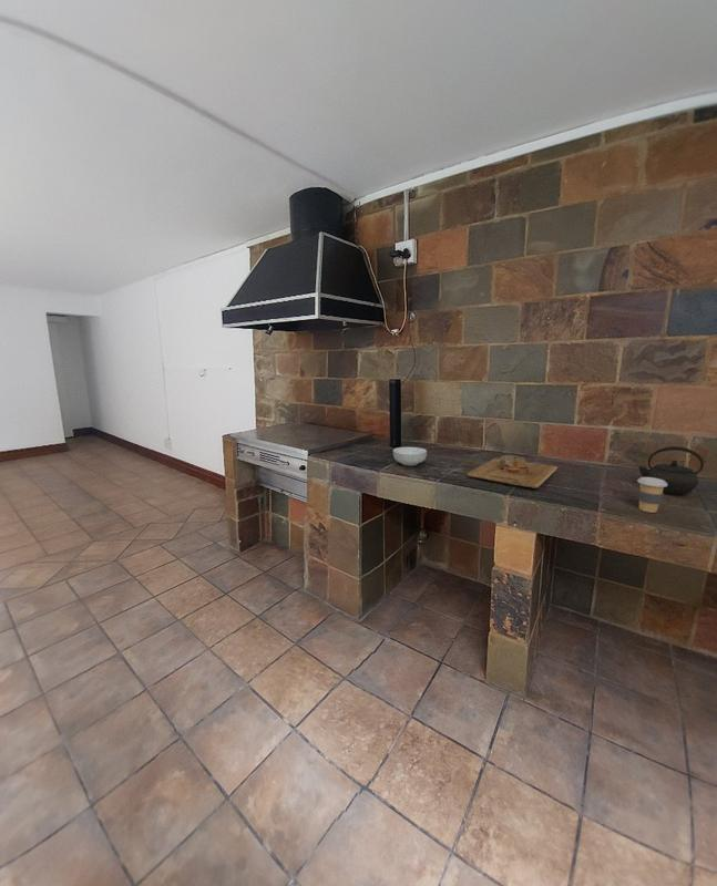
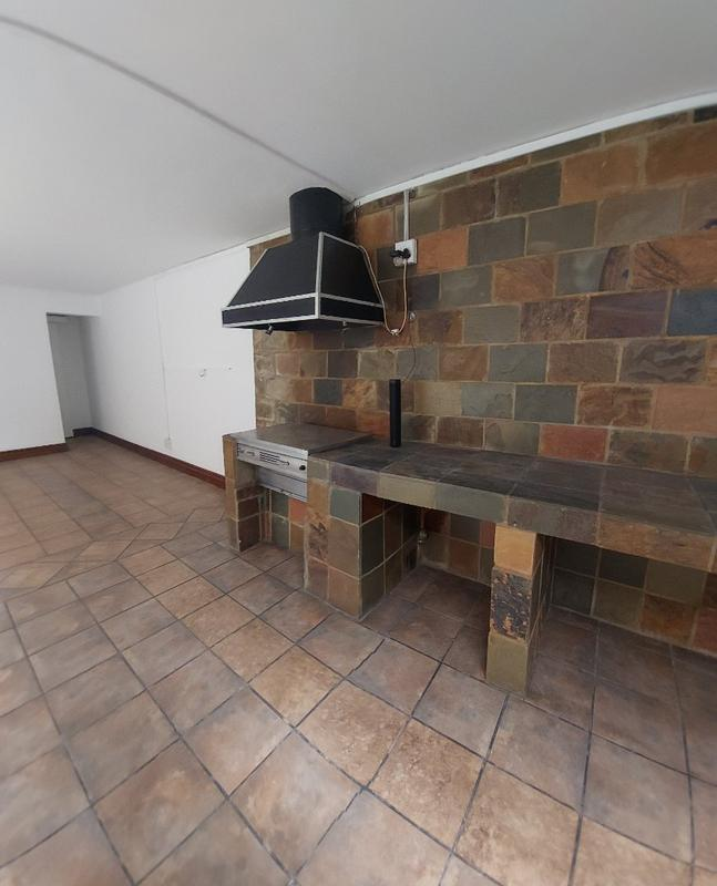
- coffee cup (649, 495)
- cereal bowl (409, 456)
- kettle (668, 468)
- cutting board (514, 464)
